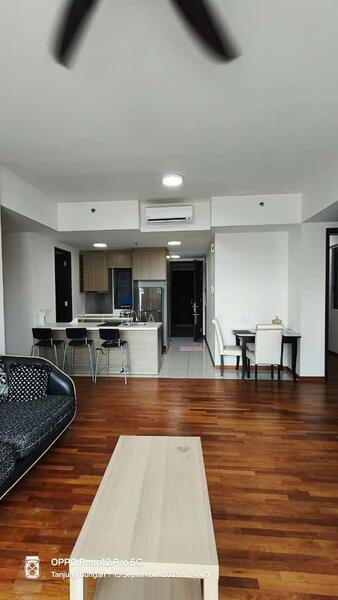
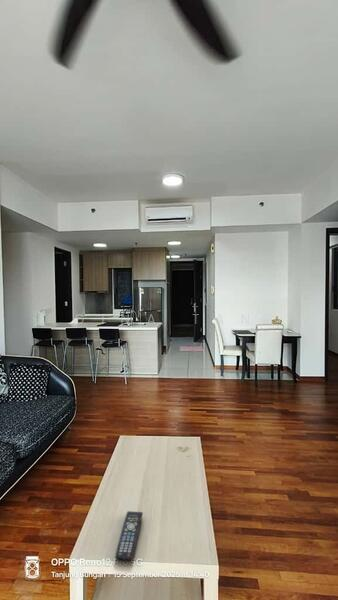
+ remote control (130, 532)
